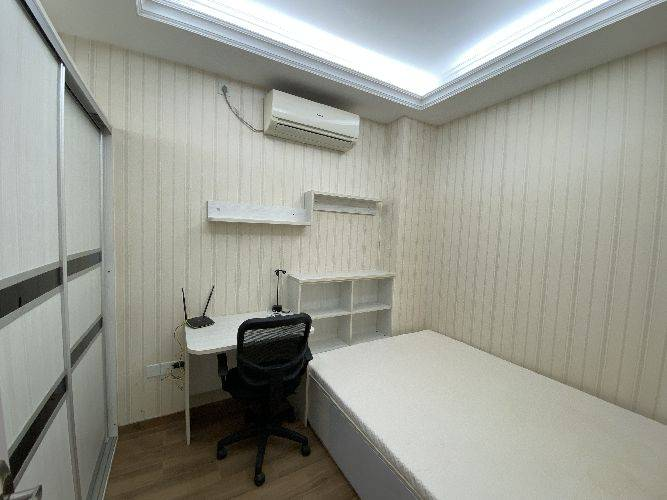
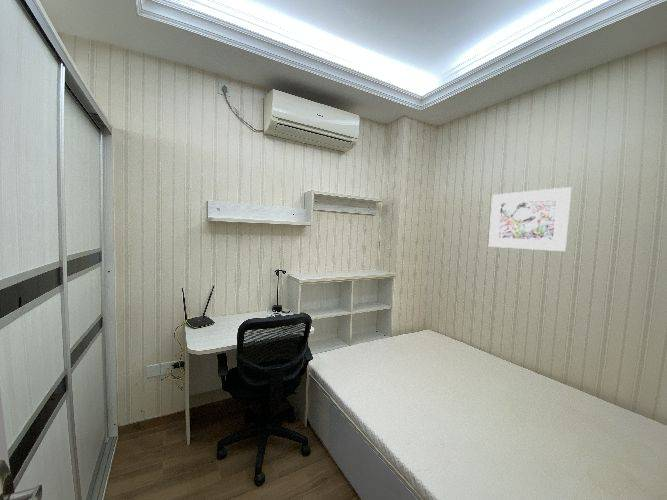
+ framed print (525, 220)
